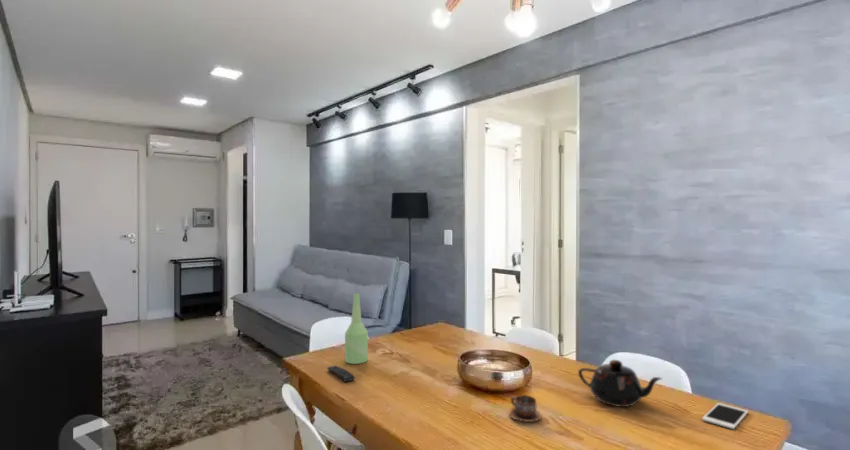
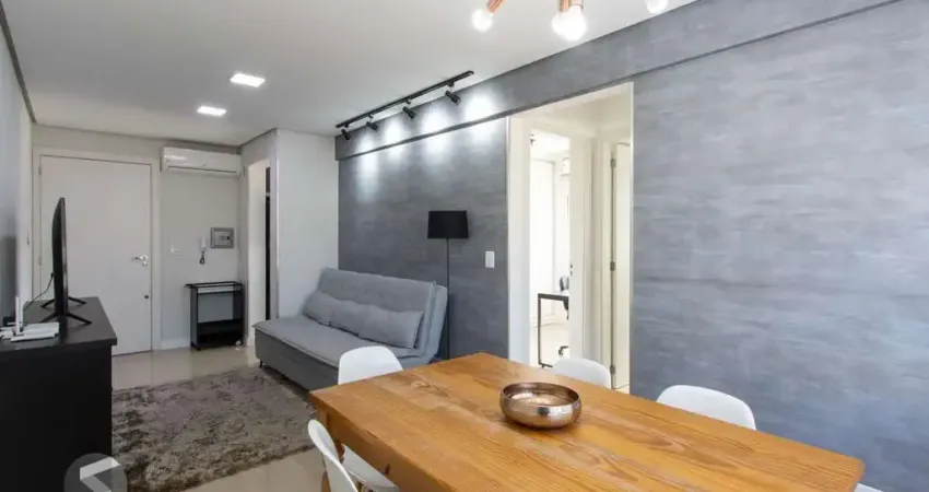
- remote control (339, 372)
- bottle (356, 326)
- cup (524, 407)
- cell phone (725, 415)
- teapot (618, 380)
